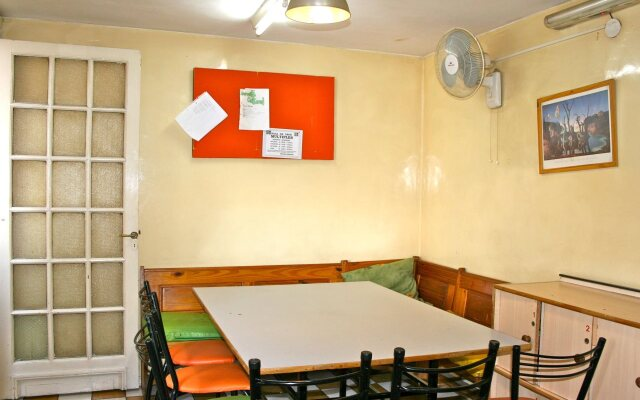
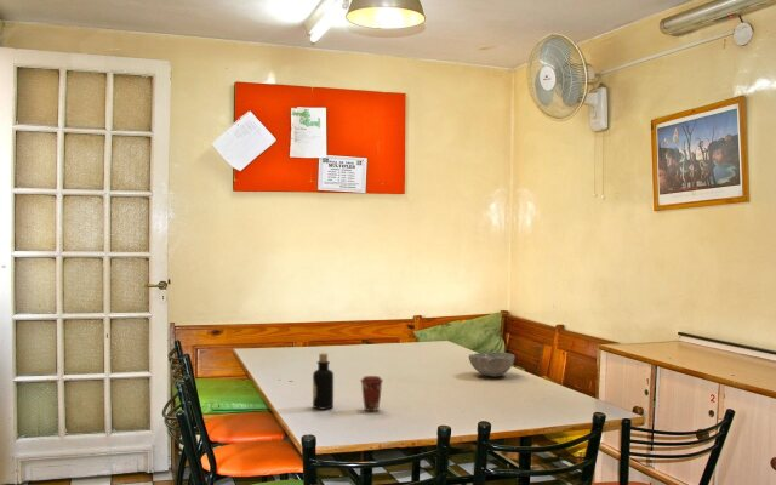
+ coffee cup (371, 393)
+ bottle (323, 380)
+ bowl (491, 365)
